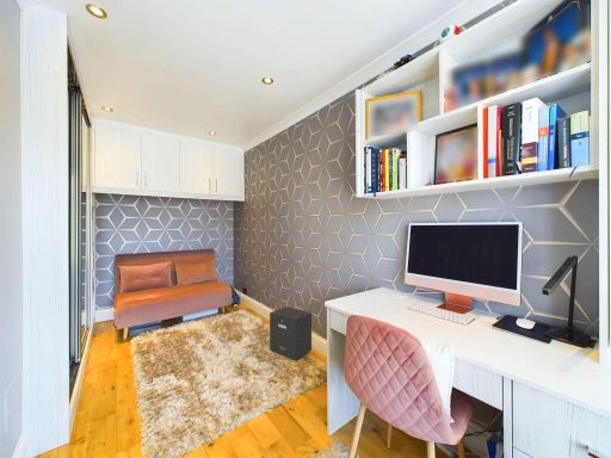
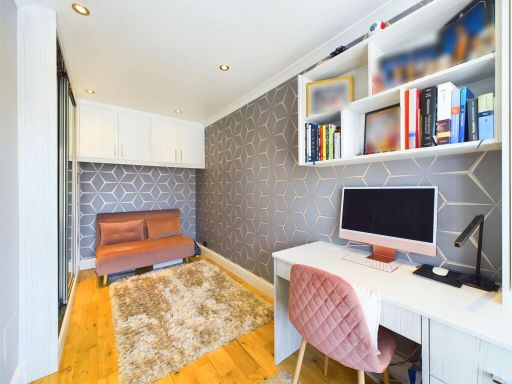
- speaker (290, 330)
